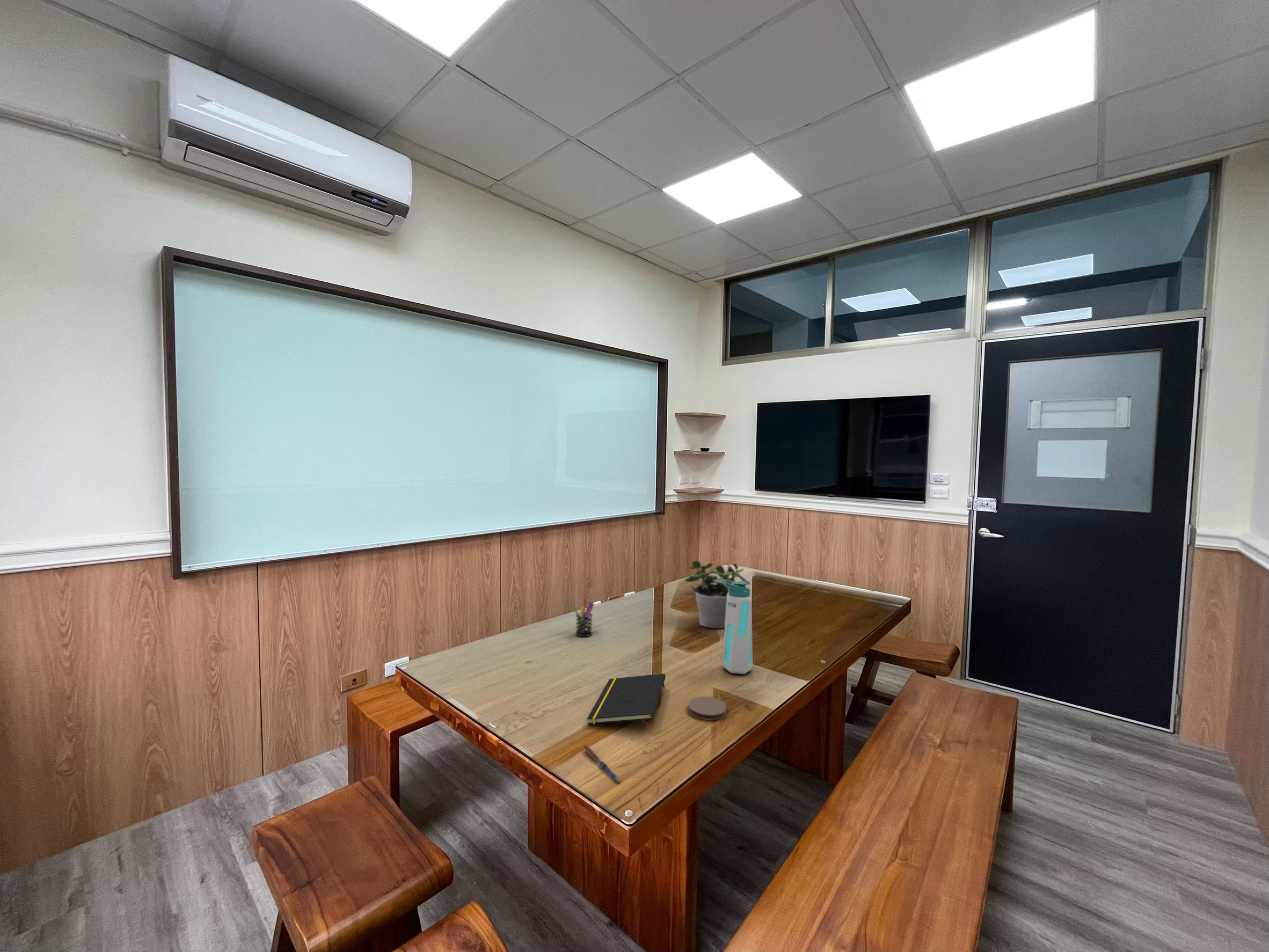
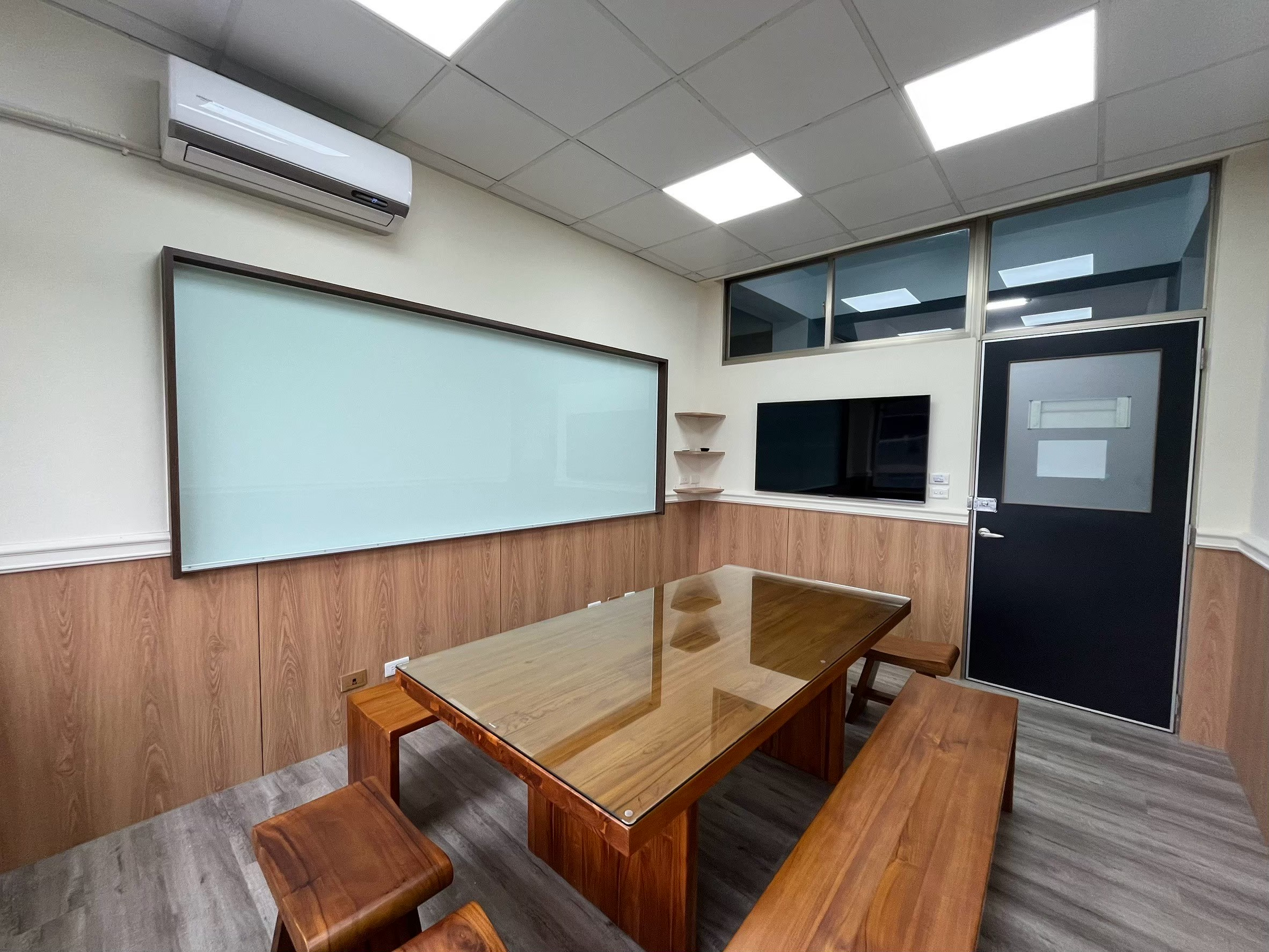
- coaster (707, 708)
- water bottle (736, 625)
- pen holder (582, 617)
- potted plant (714, 591)
- pen (601, 762)
- notepad (629, 697)
